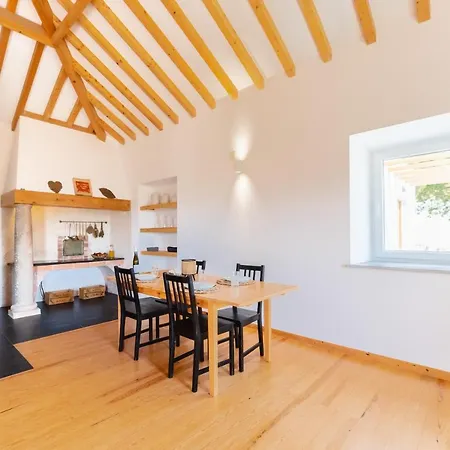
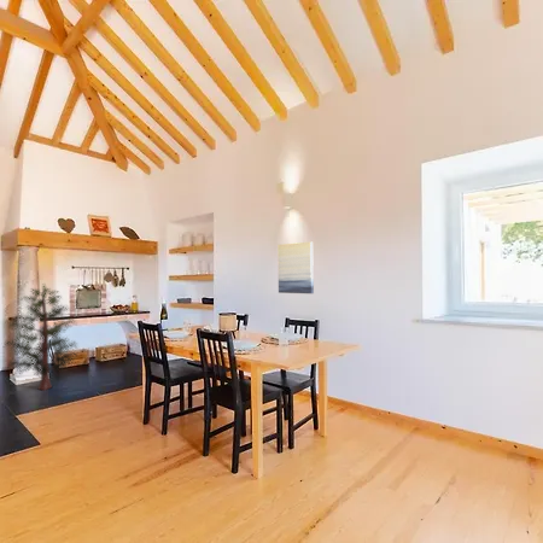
+ wall art (294, 268)
+ pine tree (43, 334)
